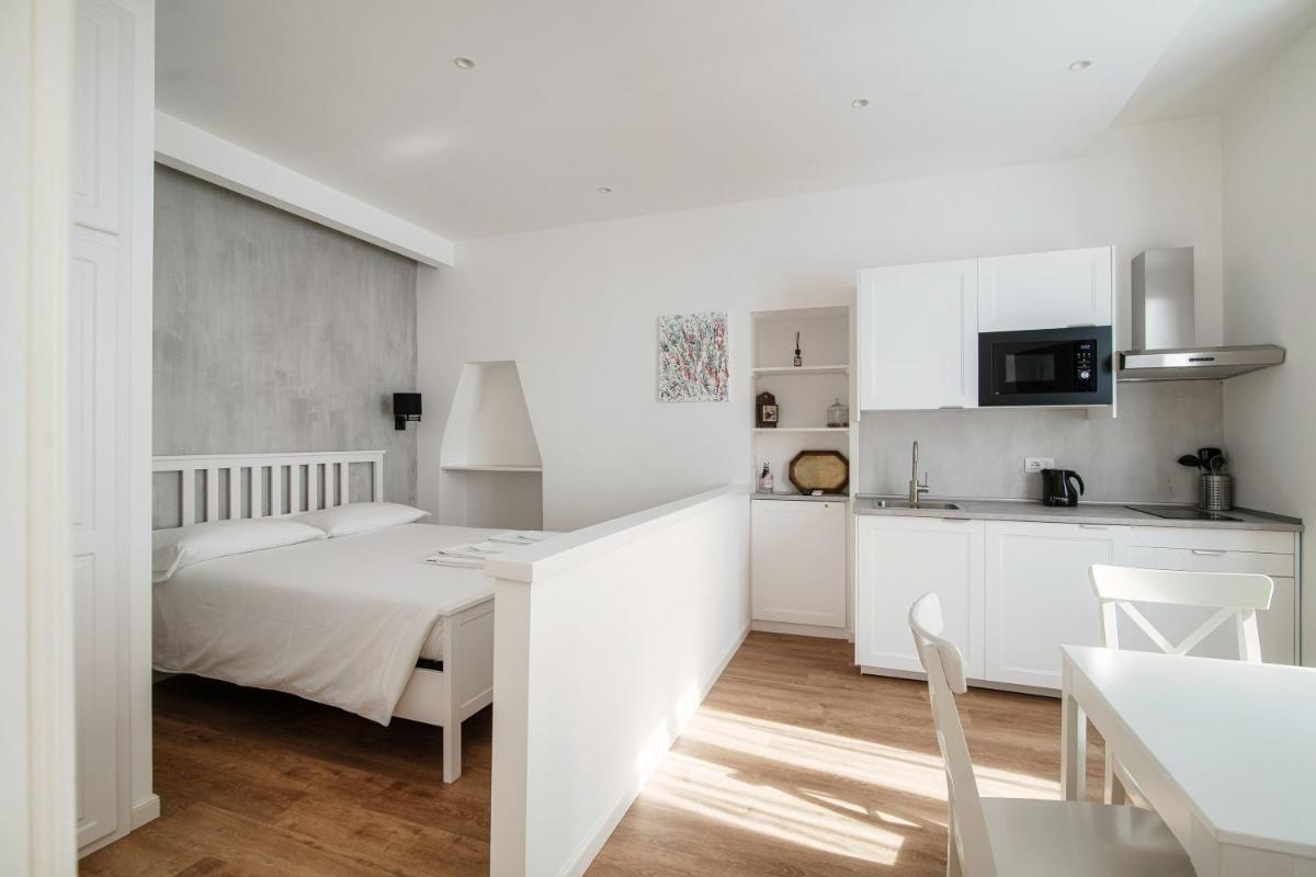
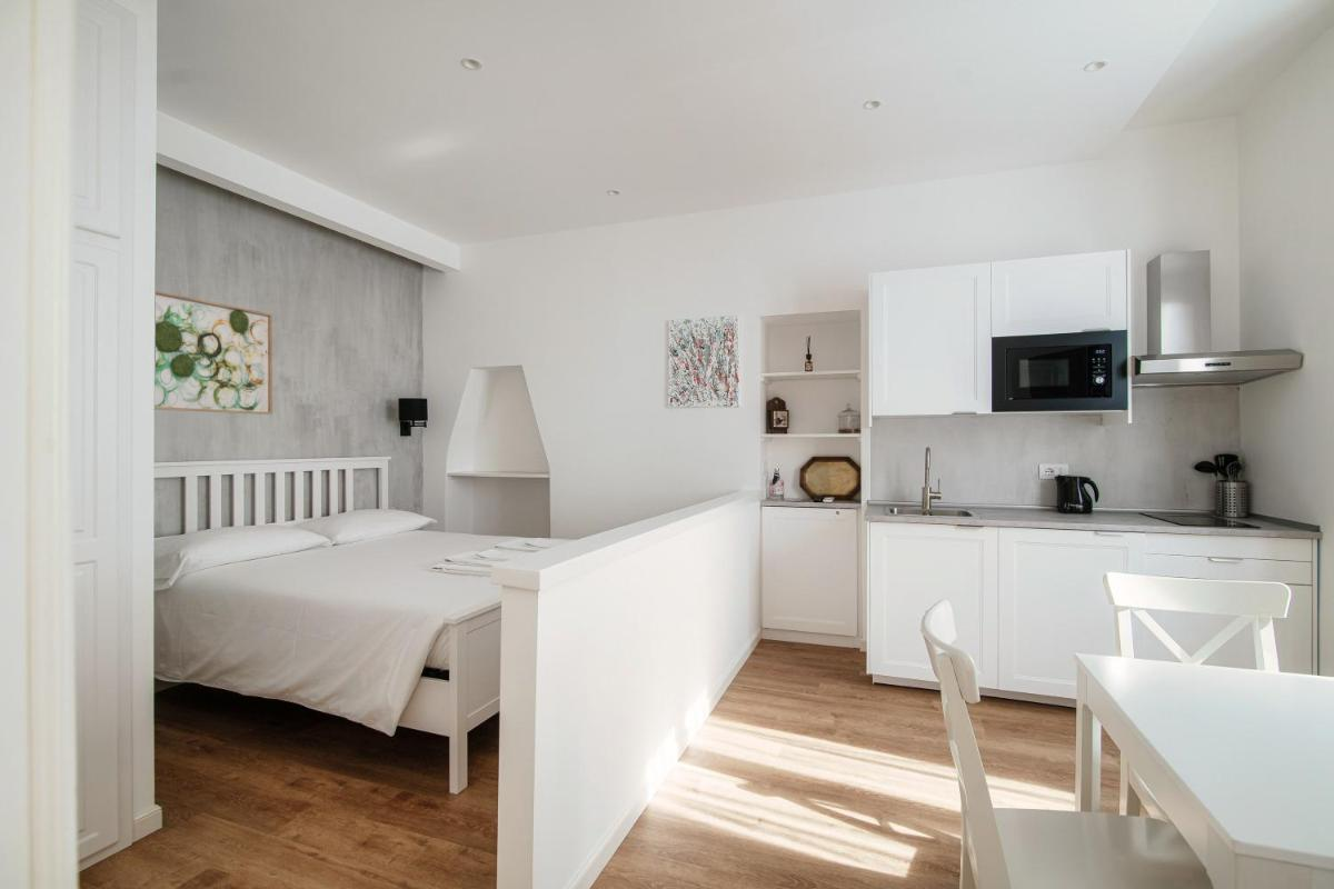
+ wall art (197, 354)
